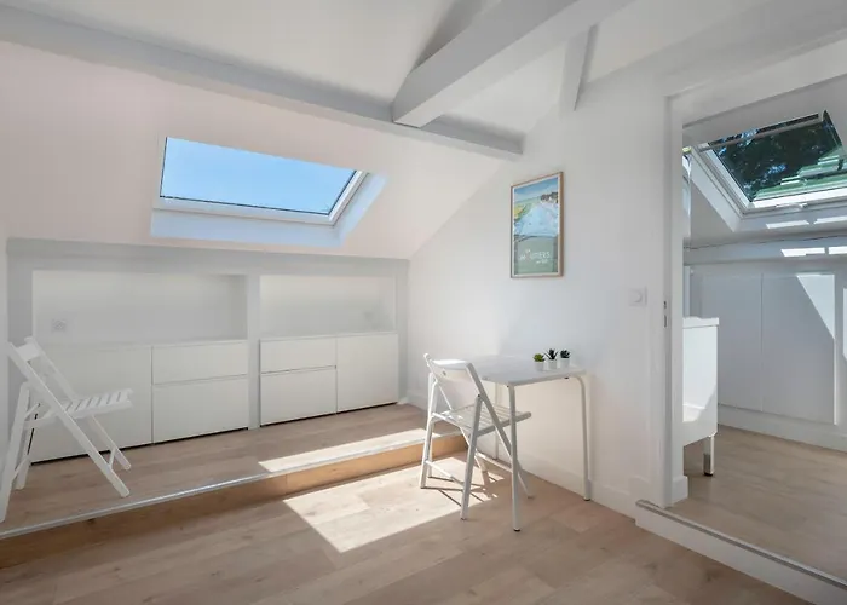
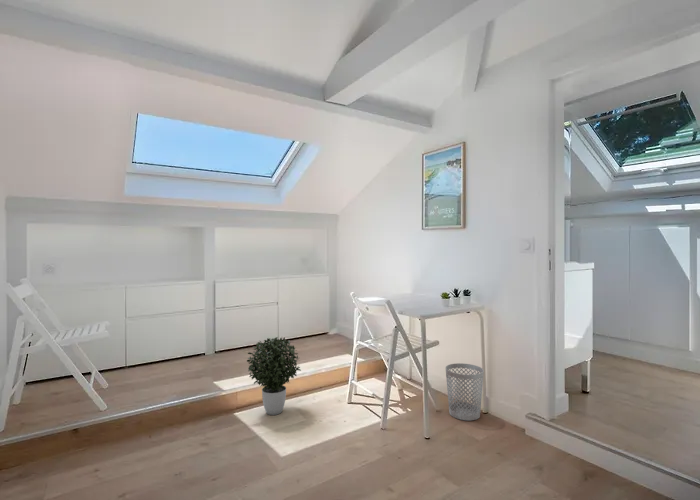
+ wastebasket (464, 391)
+ potted plant (274, 374)
